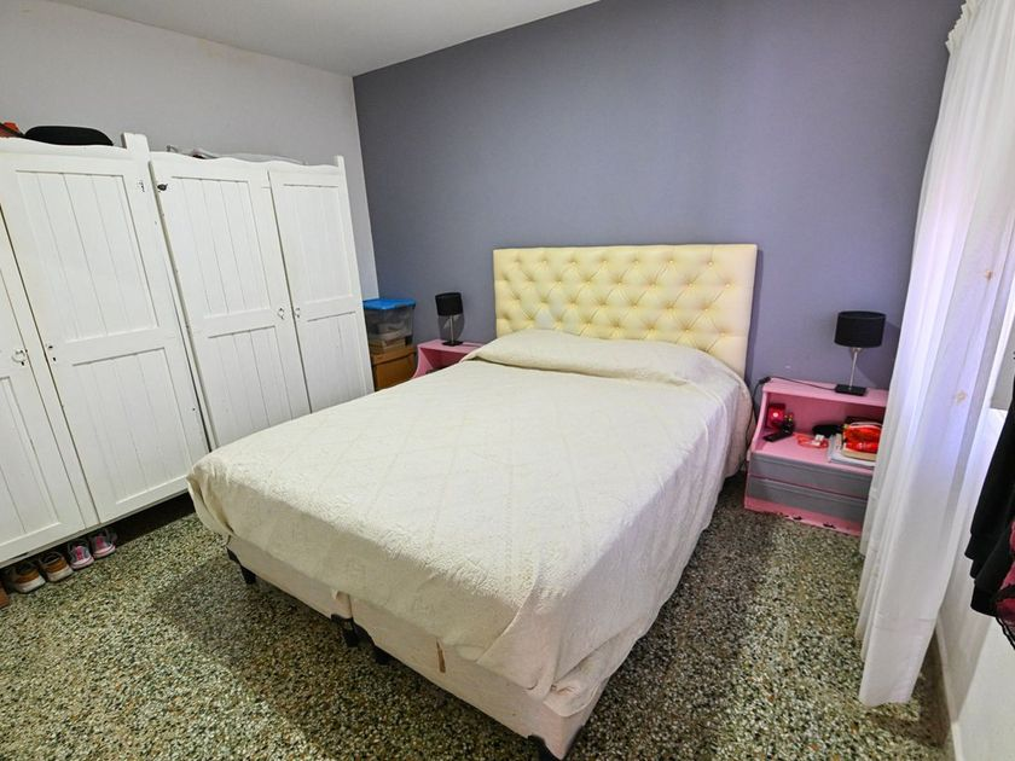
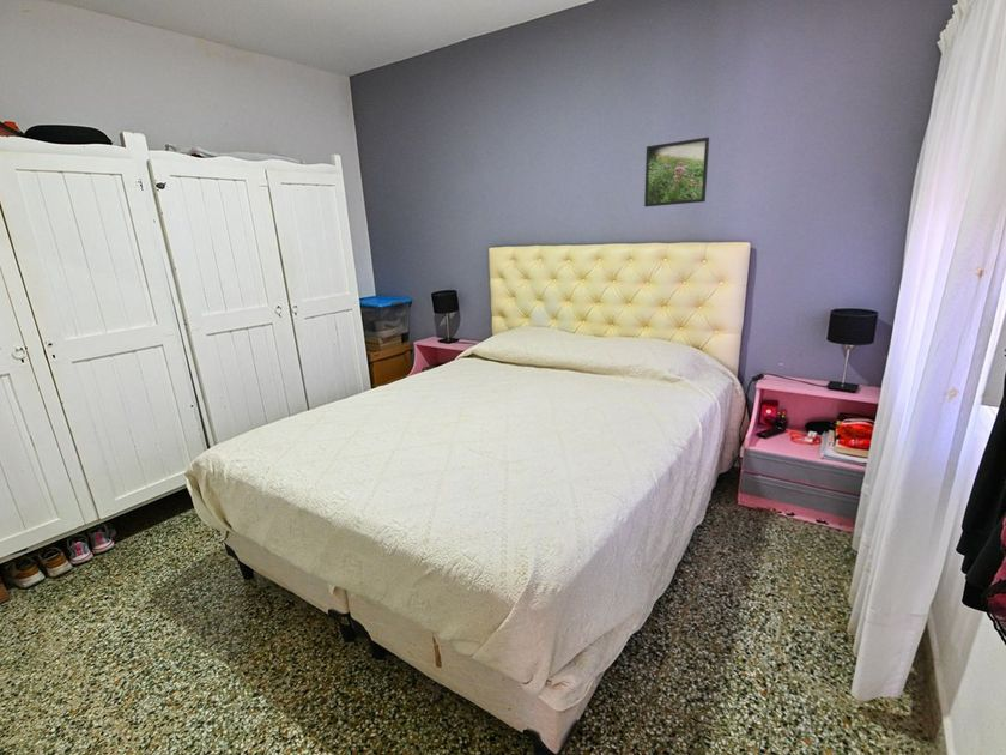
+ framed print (674, 173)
